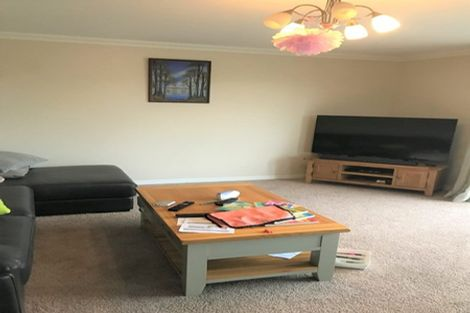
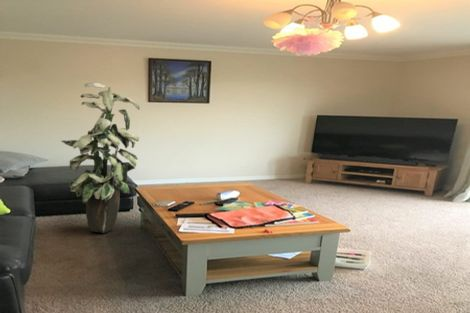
+ indoor plant (101, 158)
